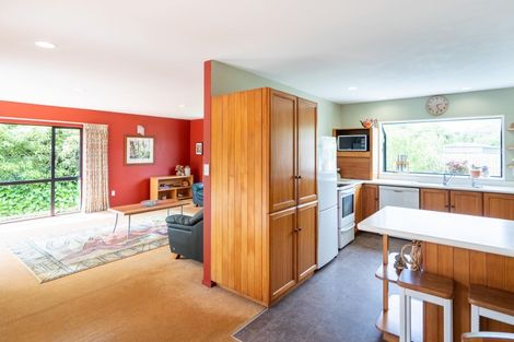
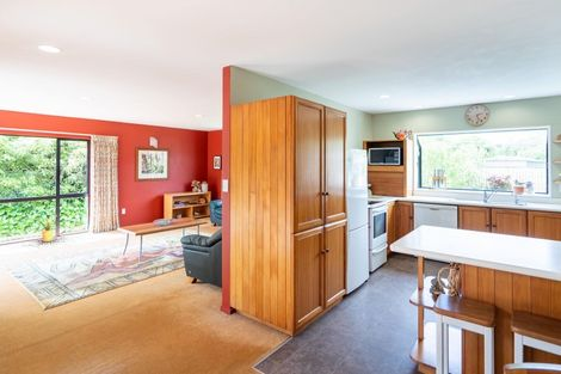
+ house plant (45, 227)
